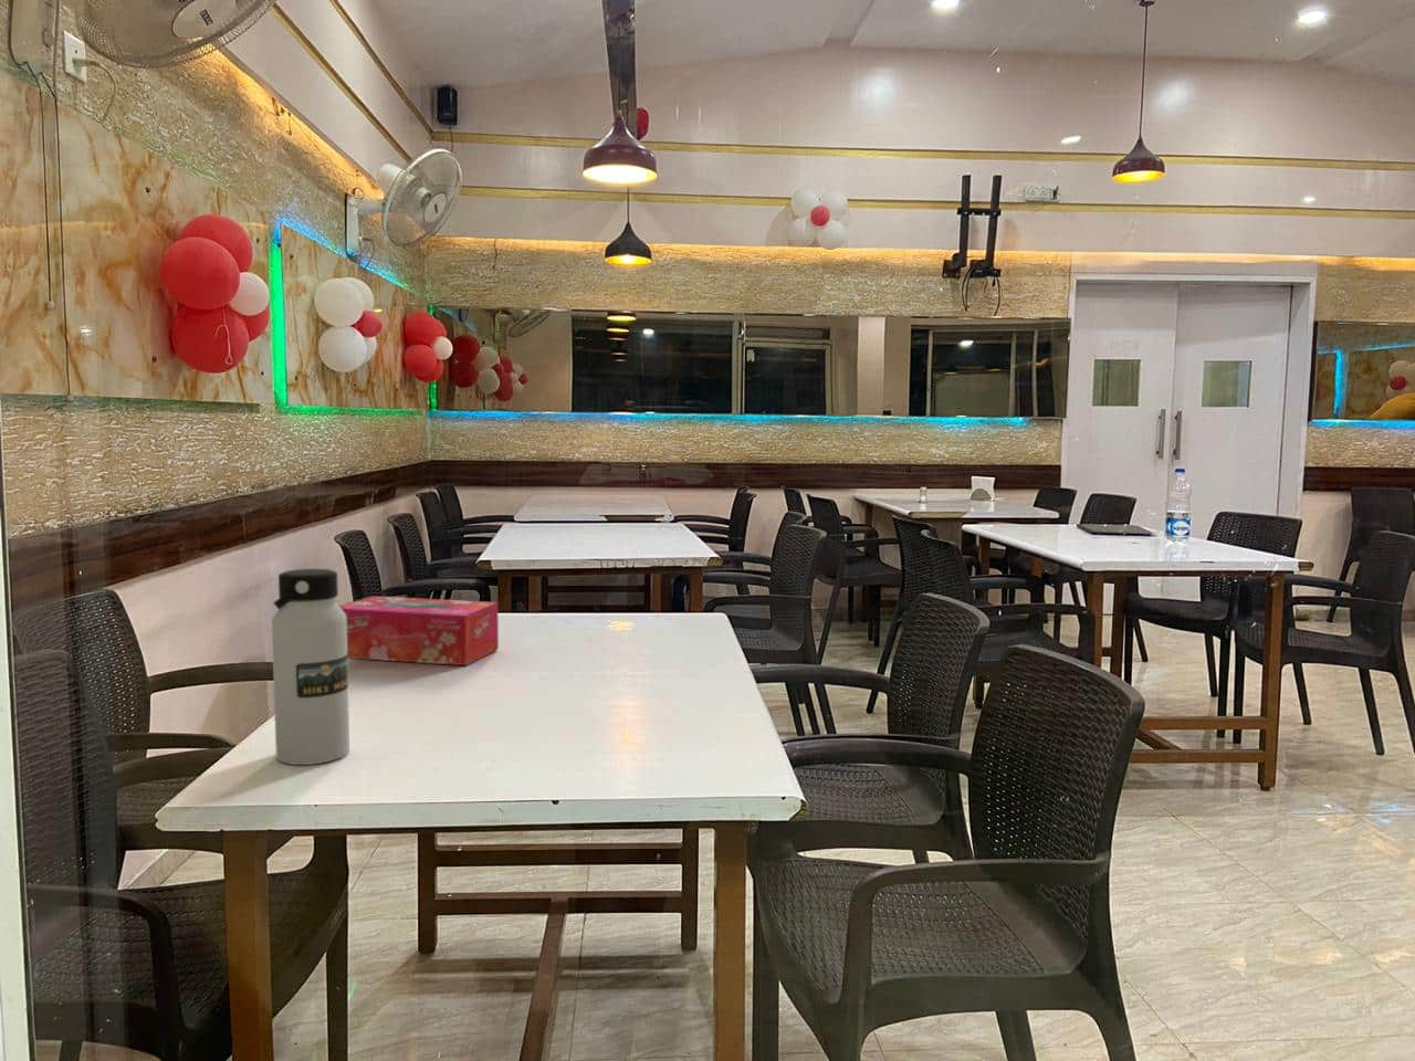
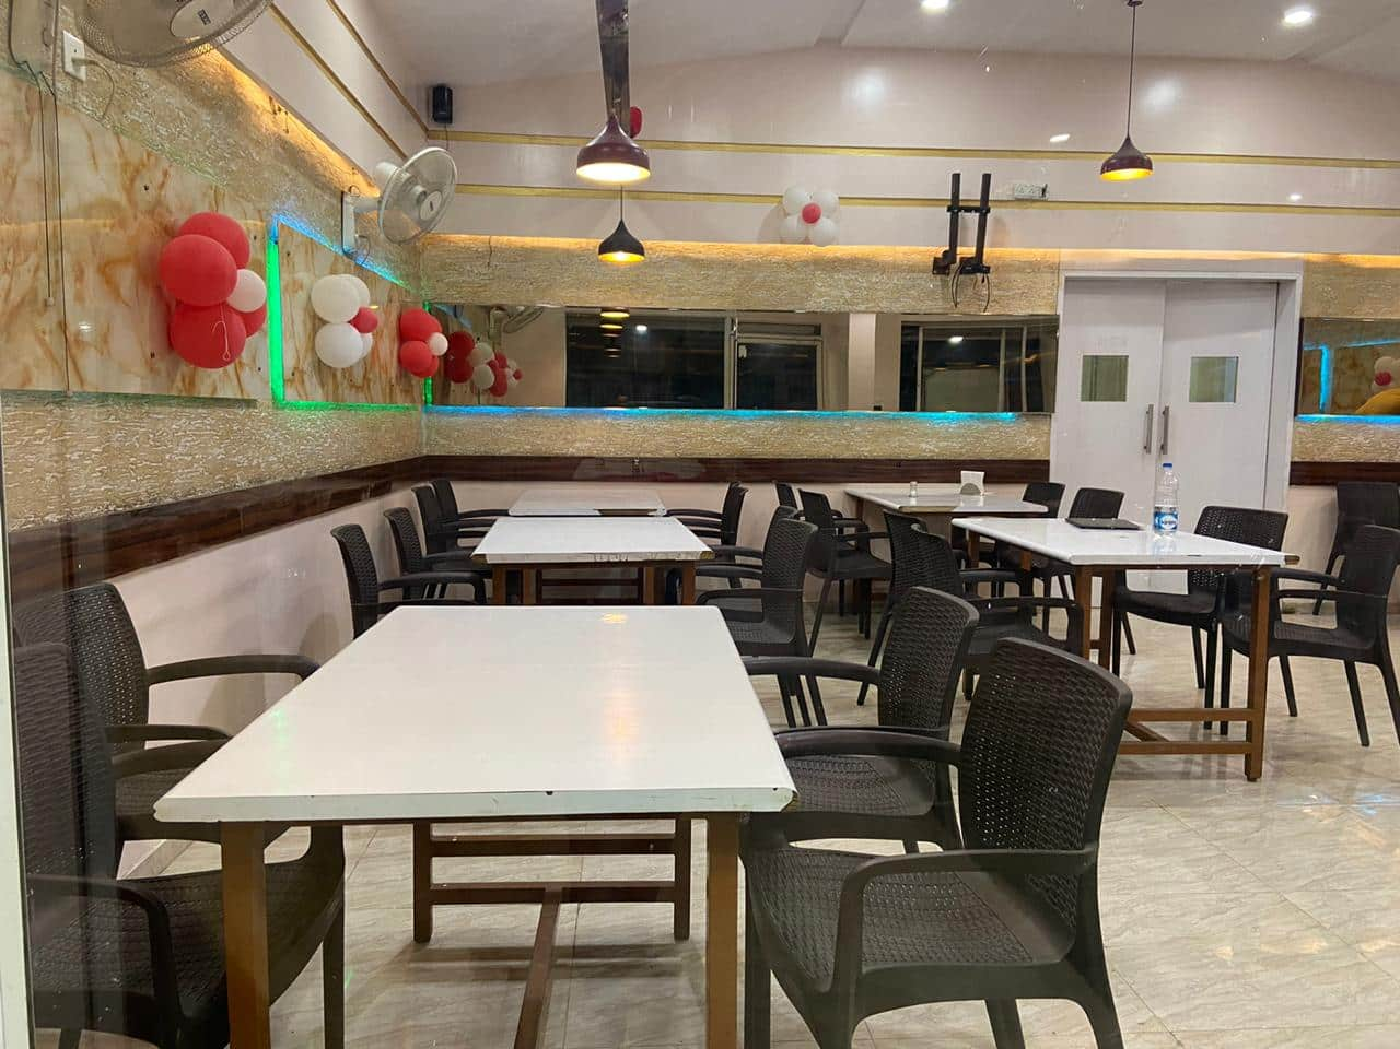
- tissue box (417, 629)
- water bottle (311, 663)
